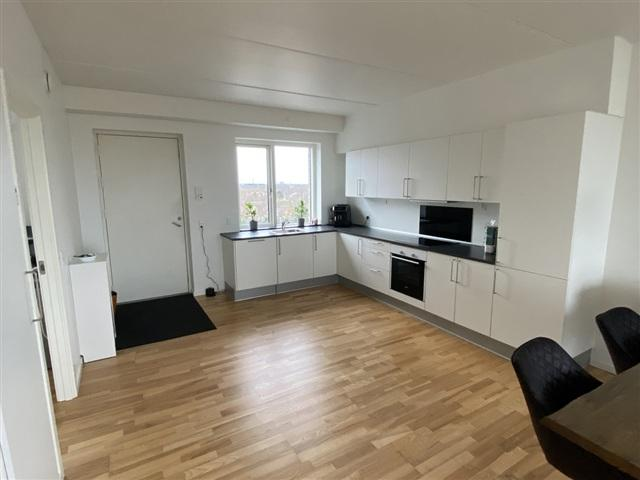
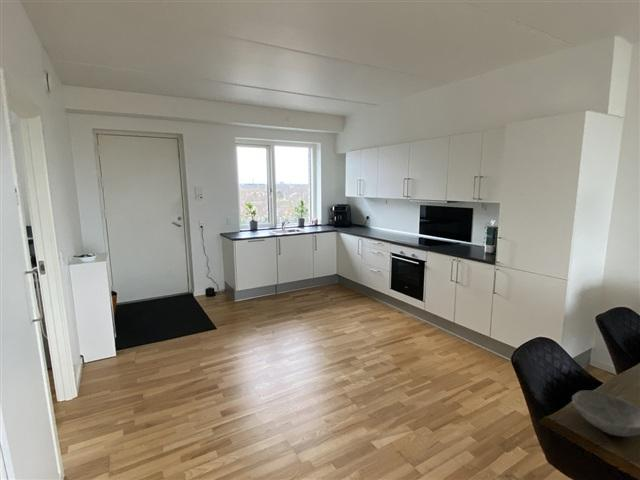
+ bowl (607, 417)
